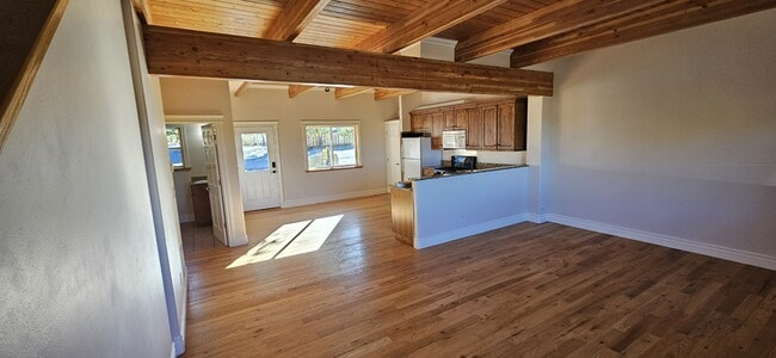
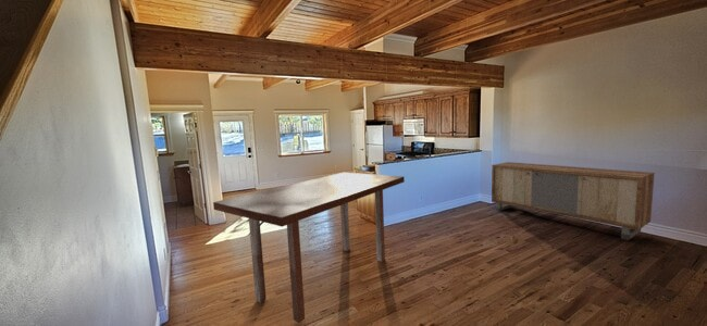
+ dining table (342, 233)
+ sideboard (559, 193)
